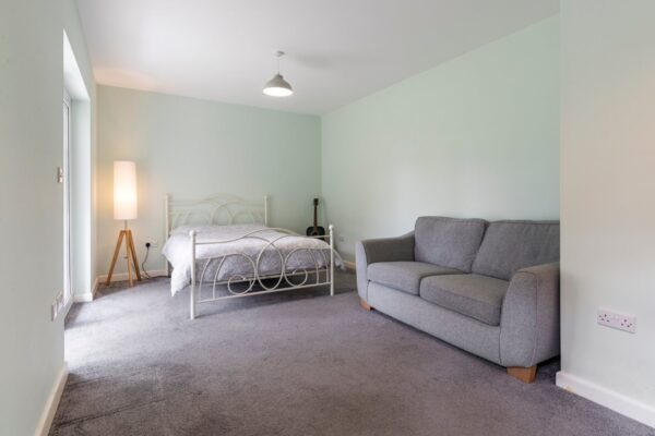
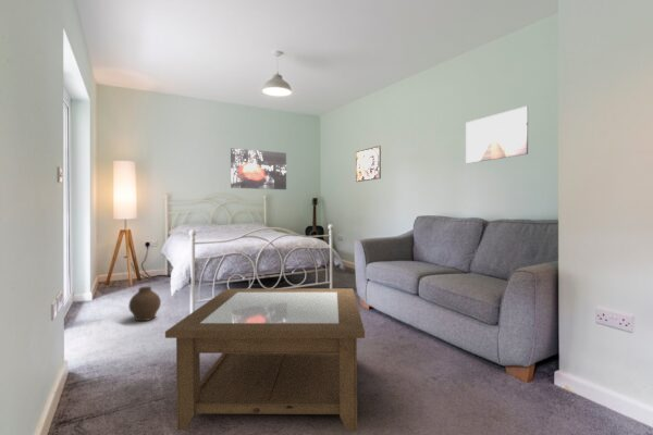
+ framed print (367, 164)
+ vase (145, 302)
+ coffee table (280, 345)
+ wall art (259, 170)
+ wall art (494, 137)
